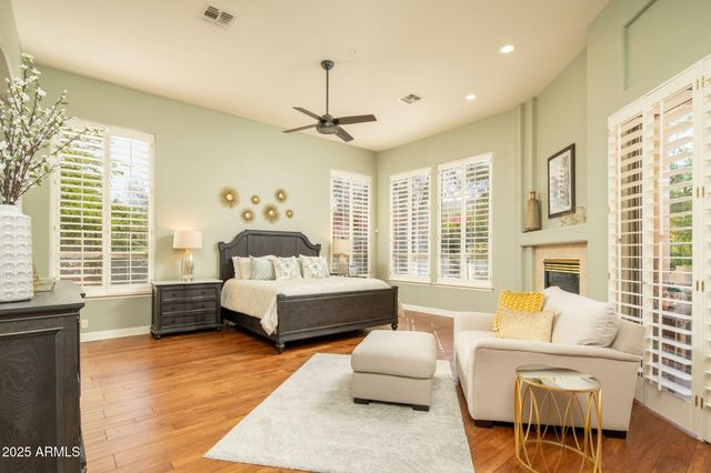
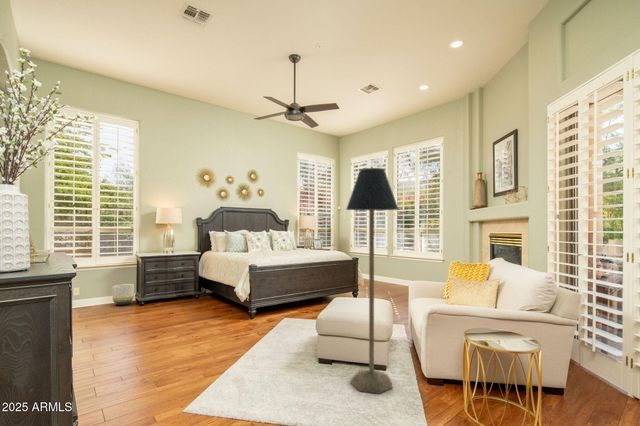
+ floor lamp (371, 275)
+ planter (123, 294)
